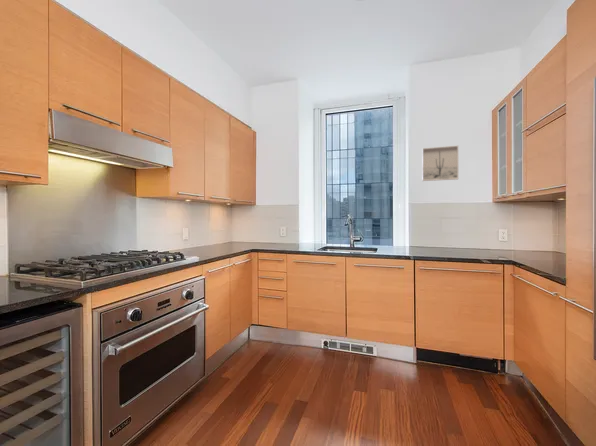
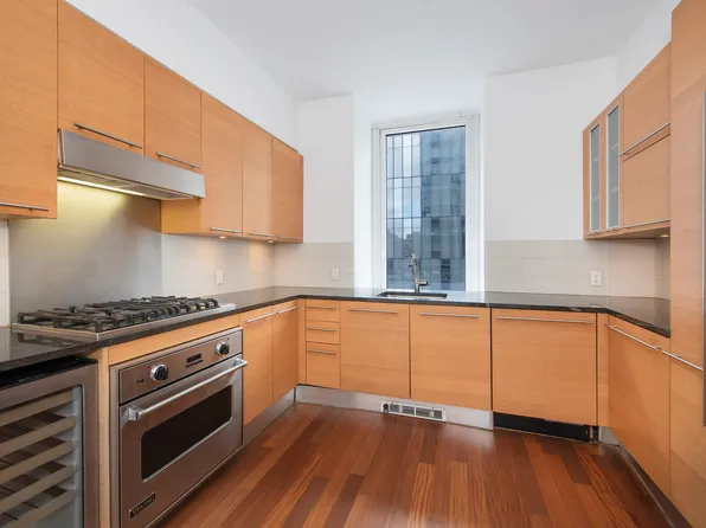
- wall art (439, 163)
